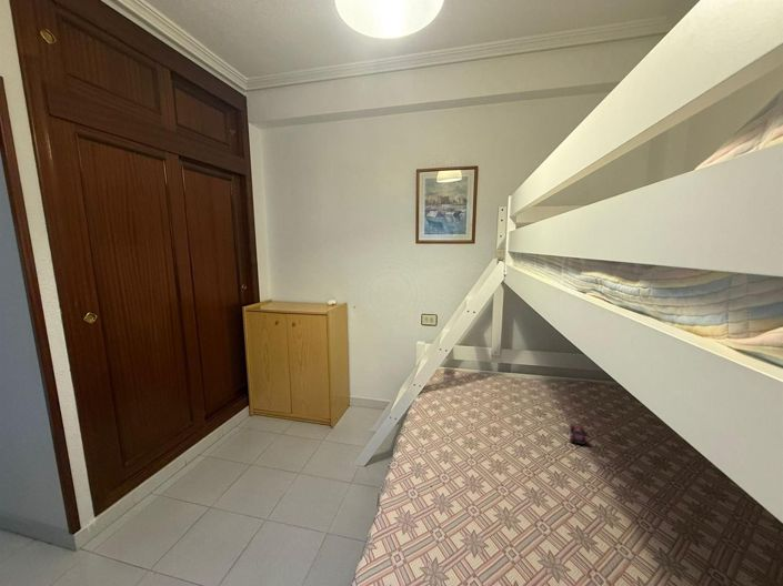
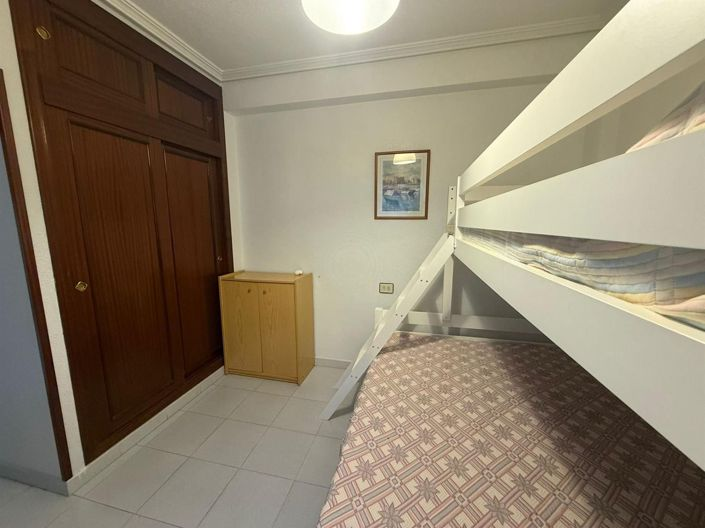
- toy car (576, 433)
